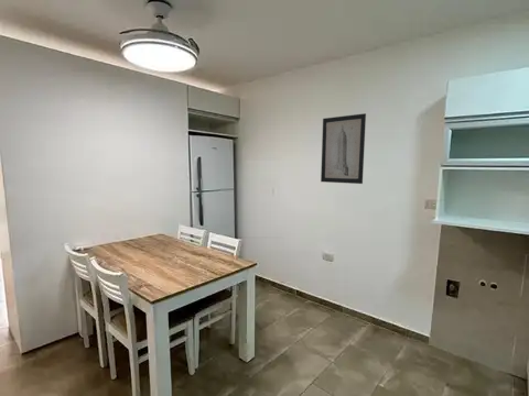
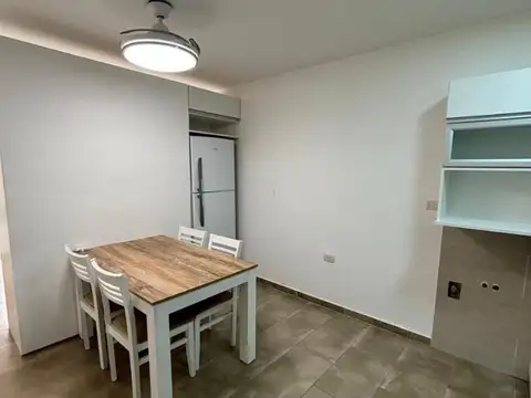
- wall art (342, 150)
